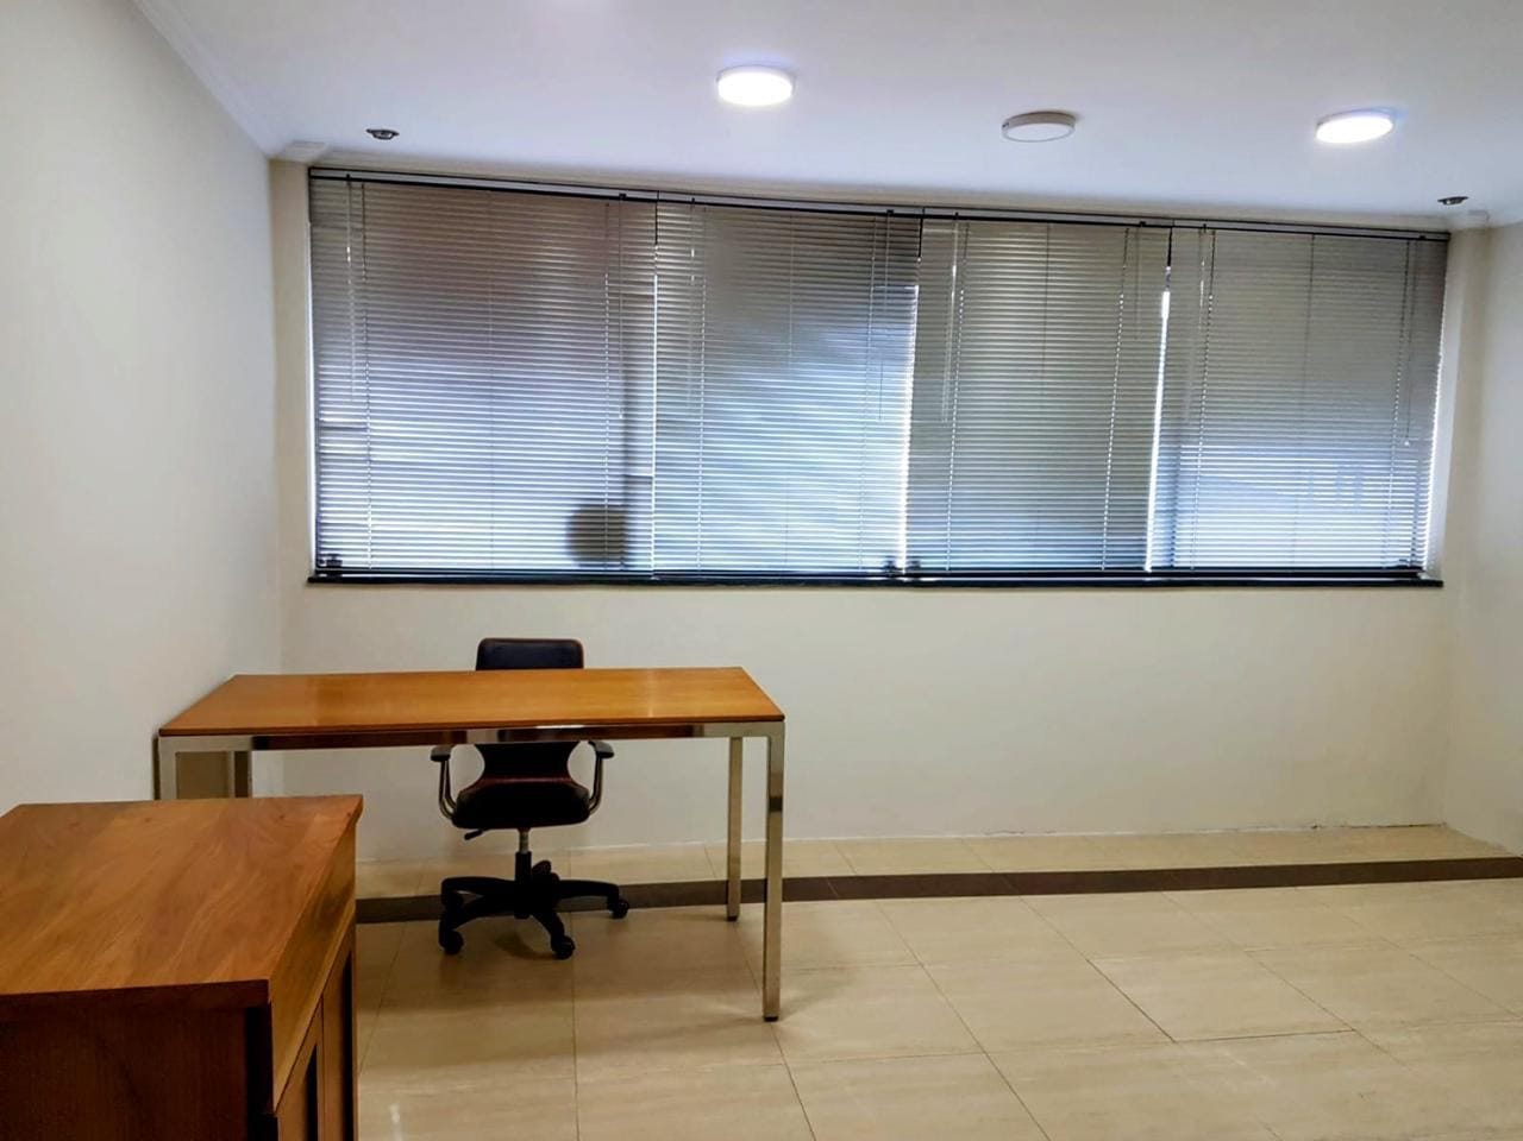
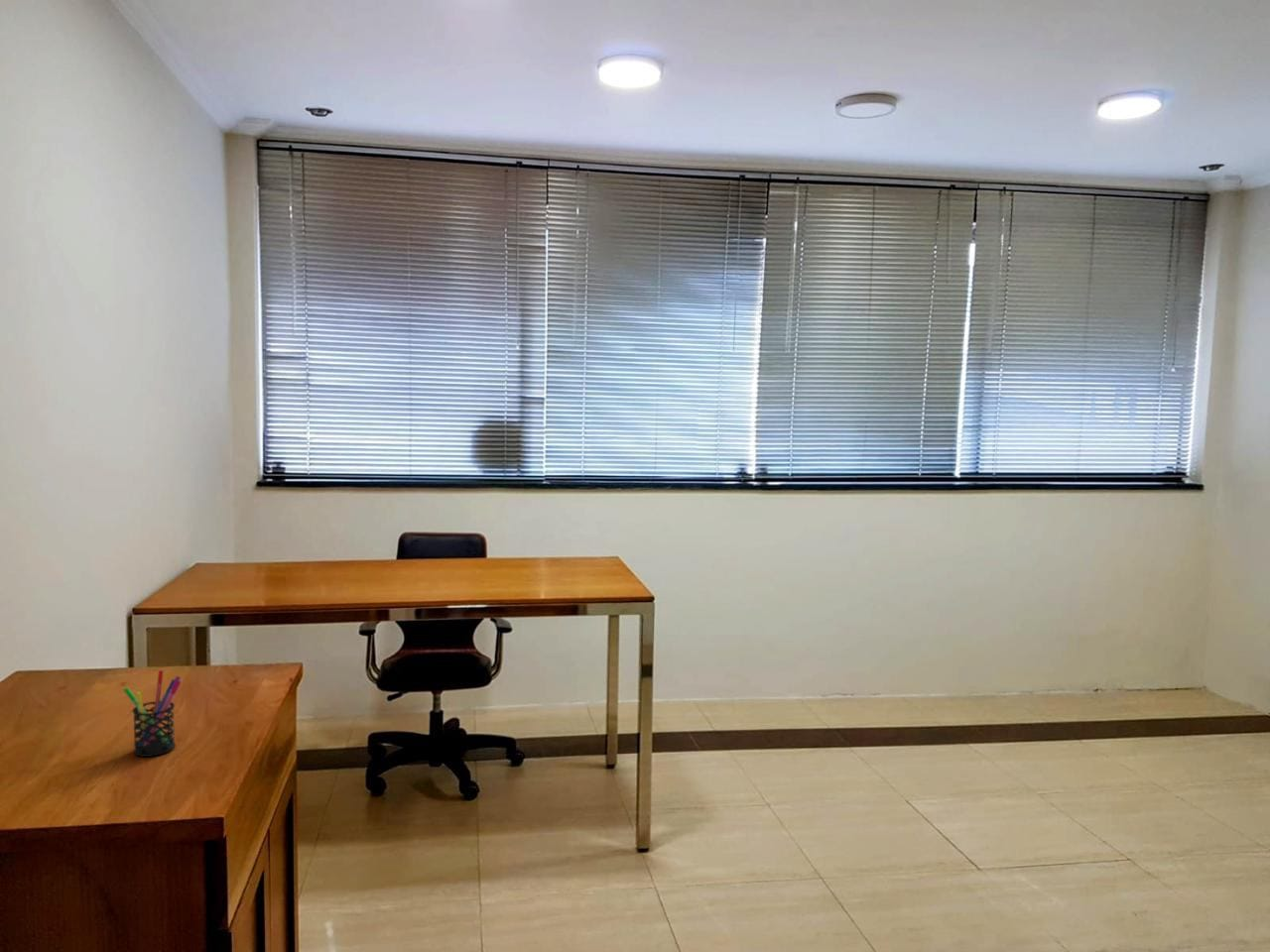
+ pen holder (150, 711)
